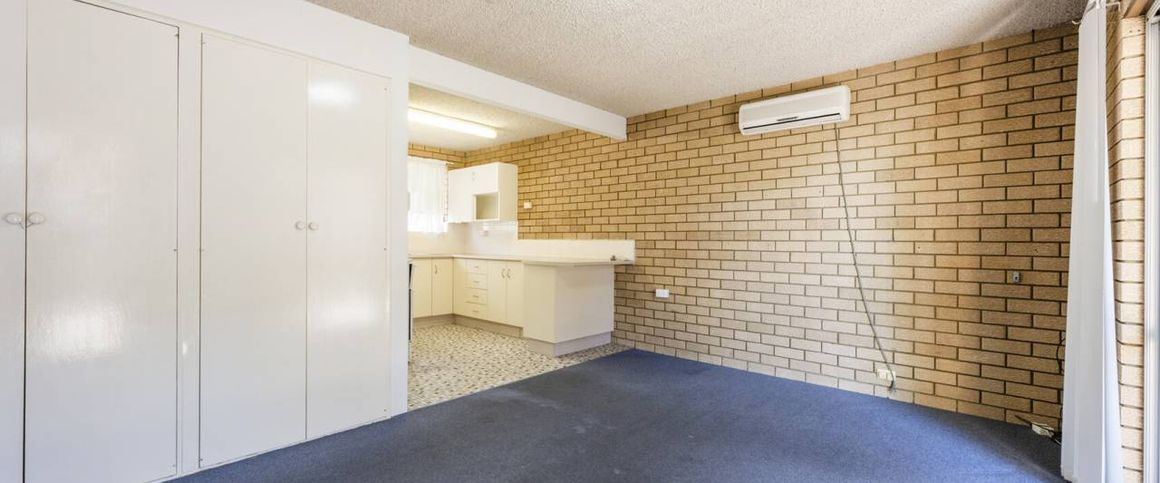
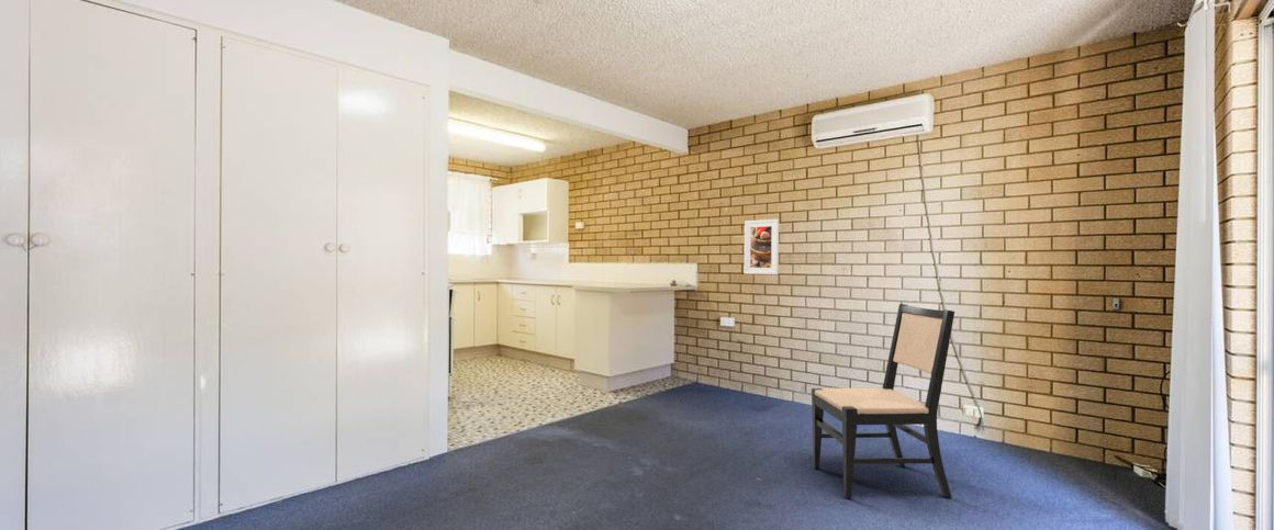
+ chair (878, 394)
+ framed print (761, 247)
